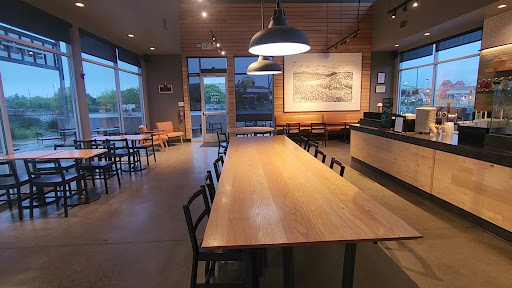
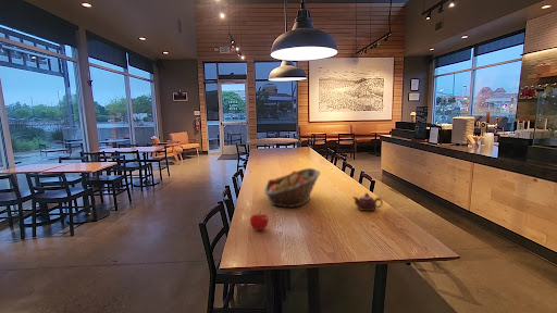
+ fruit basket (292, 186)
+ fruit (259, 221)
+ teapot (367, 200)
